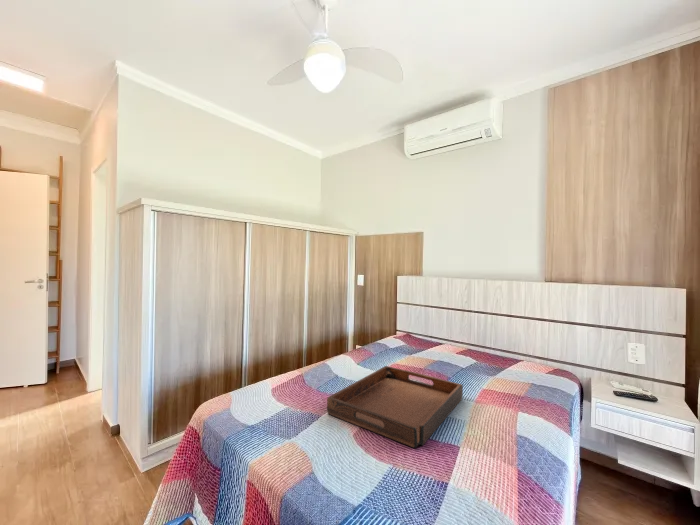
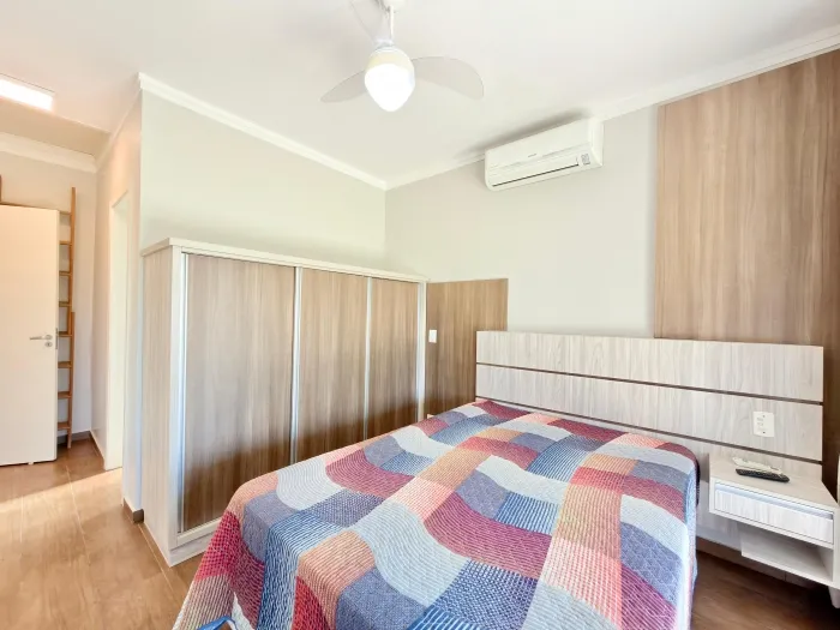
- serving tray (398, 397)
